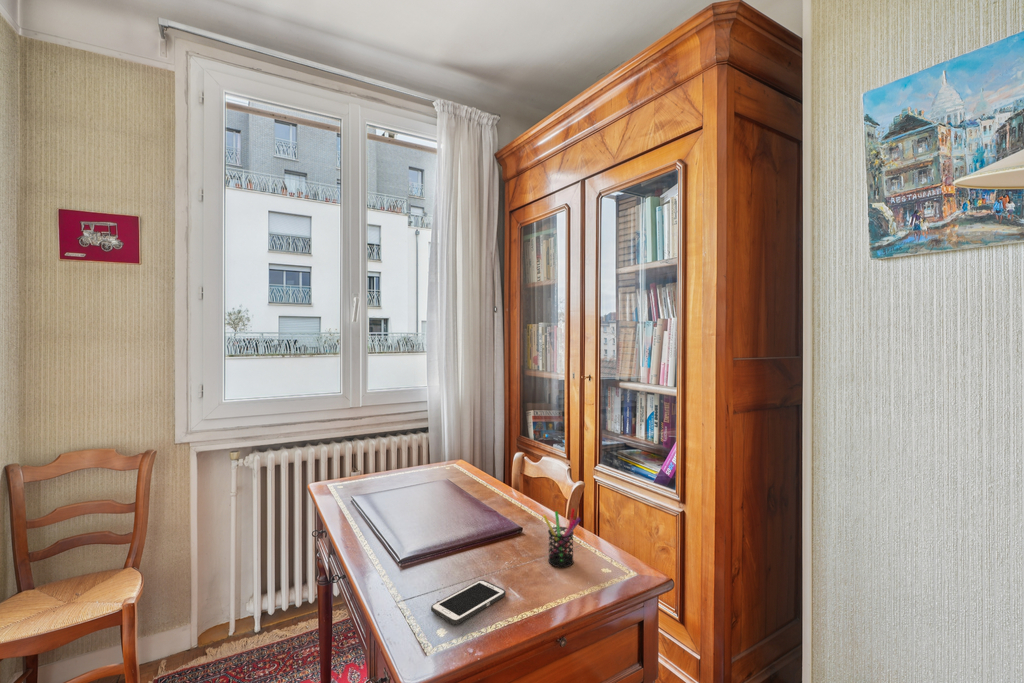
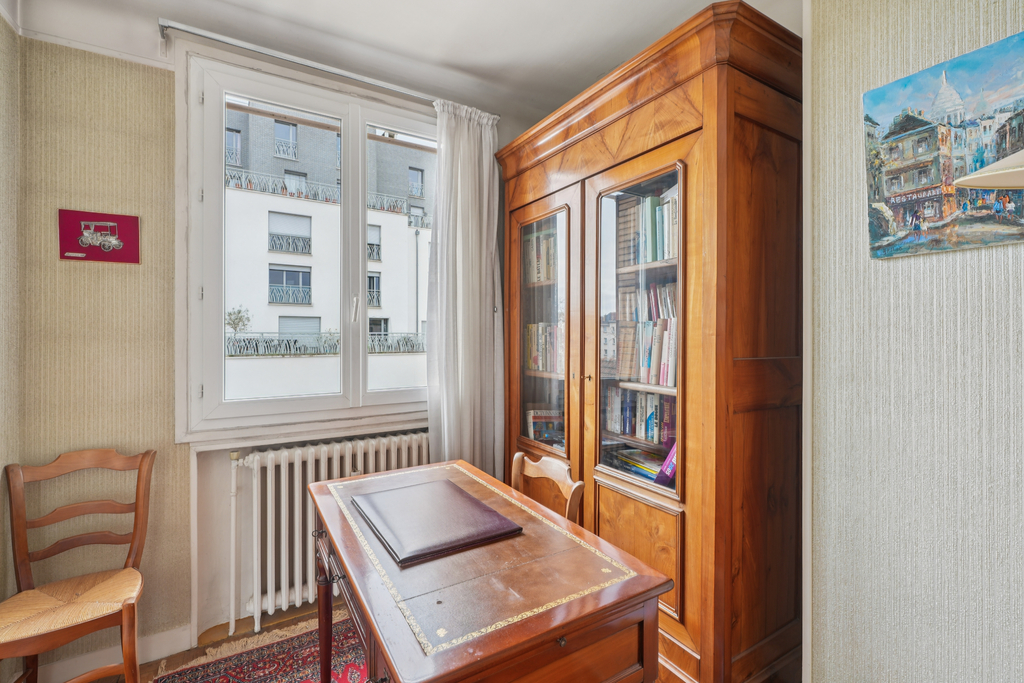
- cell phone (469, 600)
- pen holder (561, 534)
